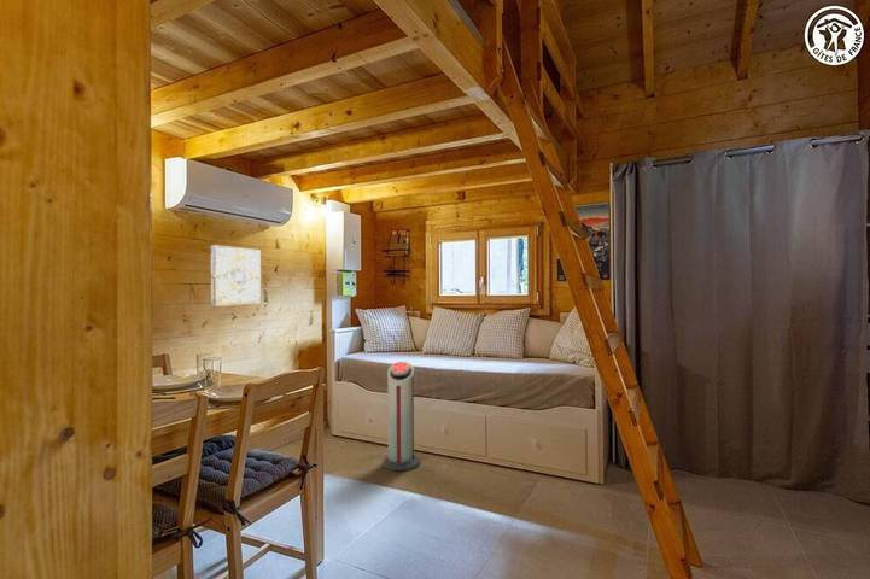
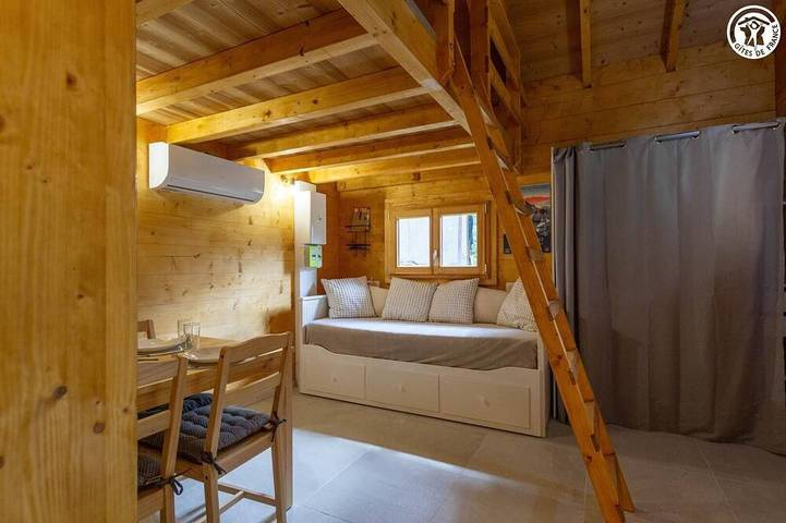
- wall art (237, 276)
- air purifier (401, 413)
